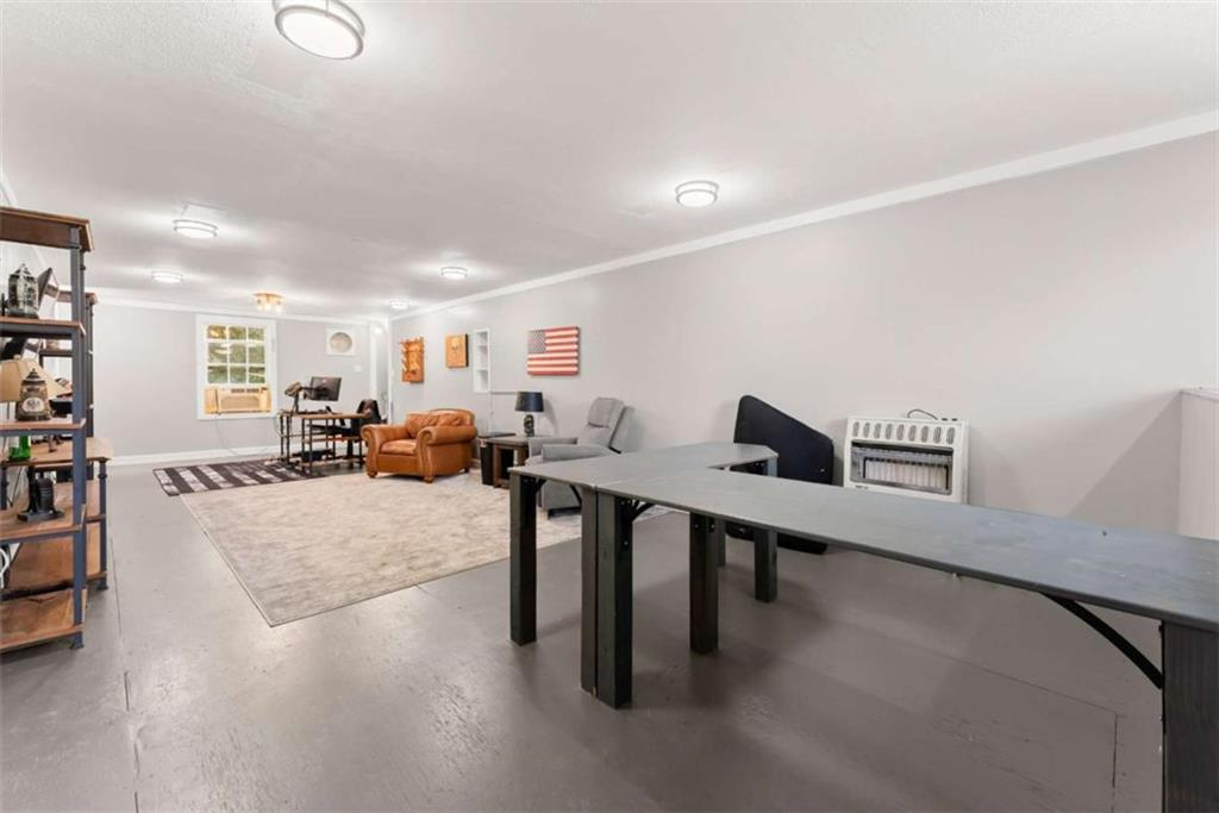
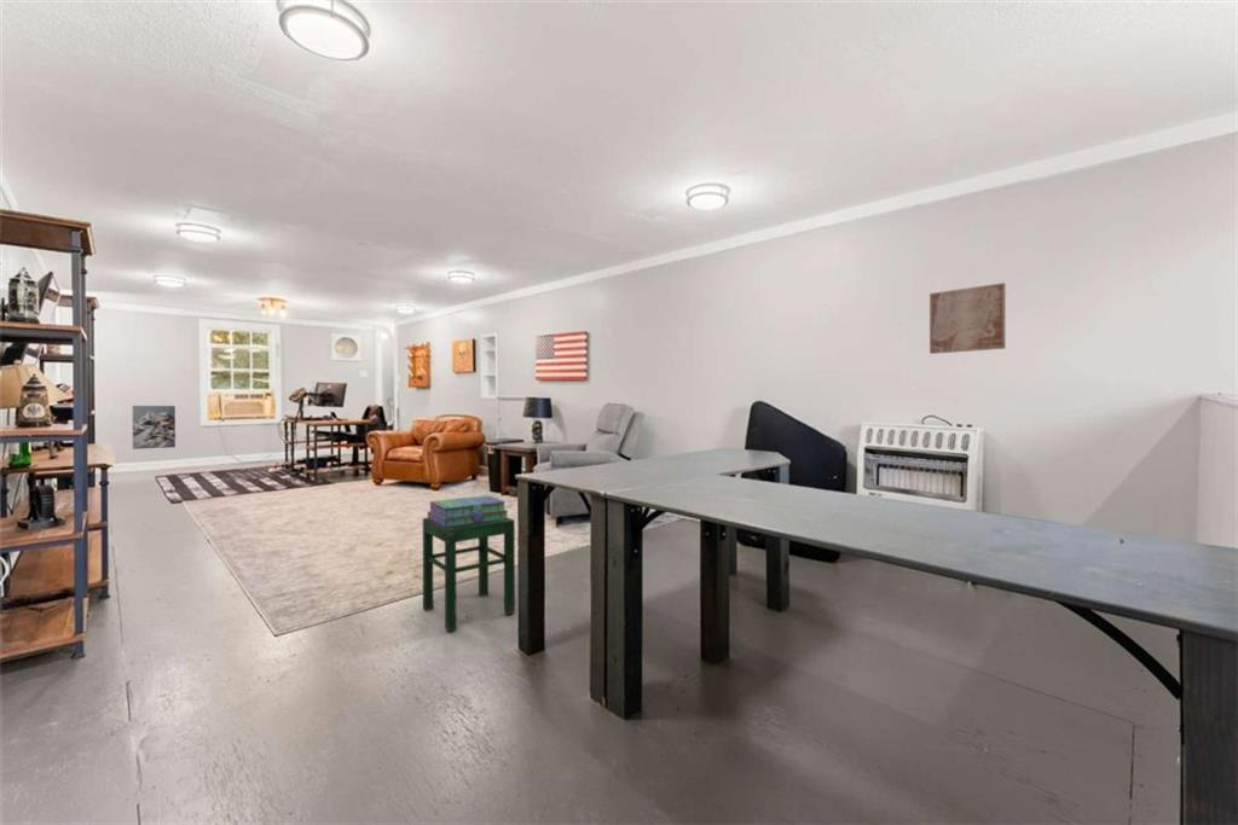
+ wall art (154, 426)
+ stool (468, 565)
+ wall art (966, 319)
+ stack of books (467, 509)
